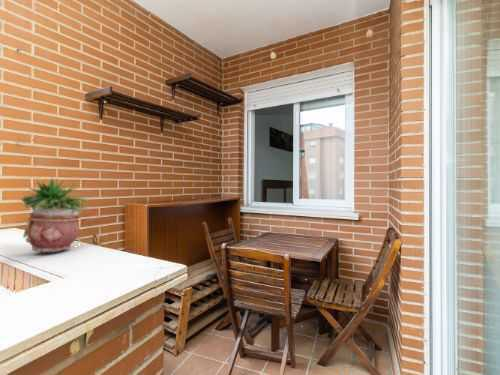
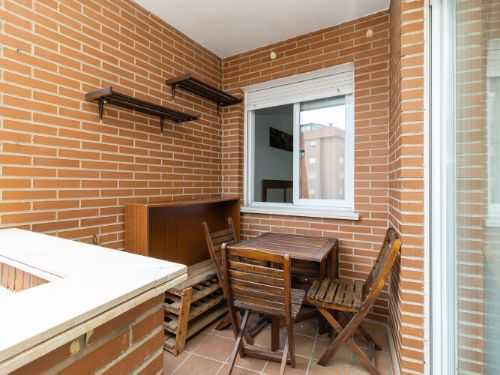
- potted plant (57, 213)
